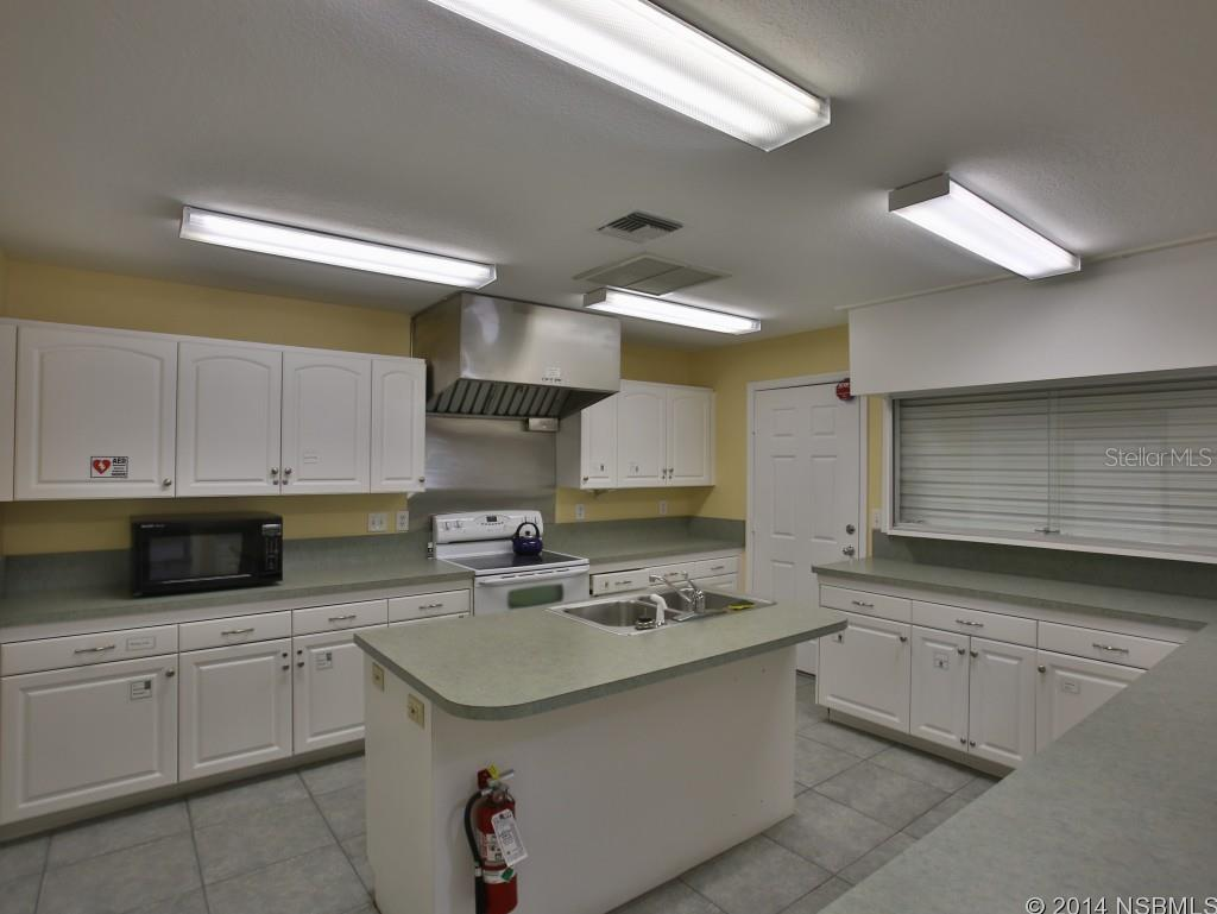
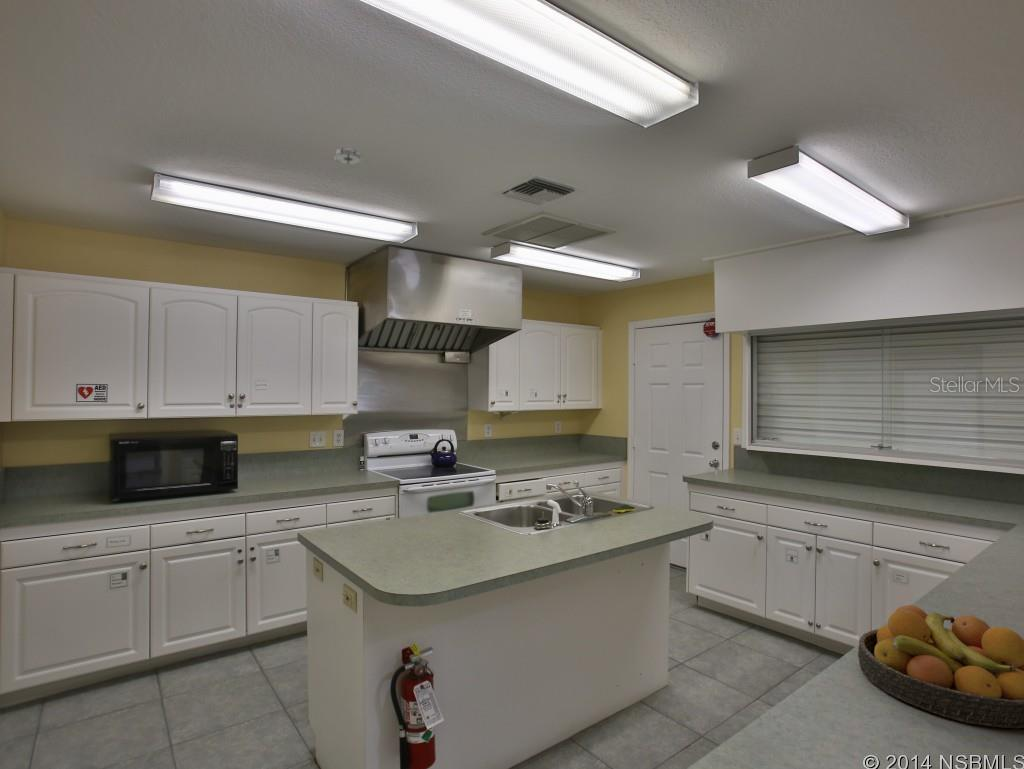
+ fruit bowl (949, 649)
+ smoke detector (347, 155)
